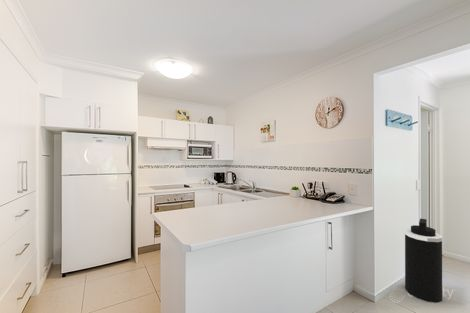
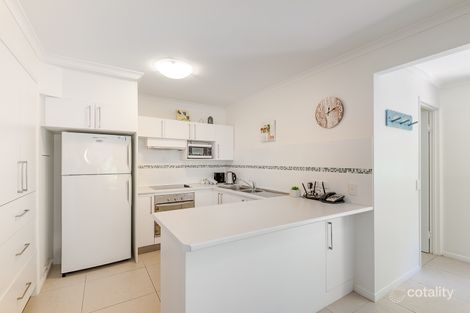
- trash can (423, 256)
